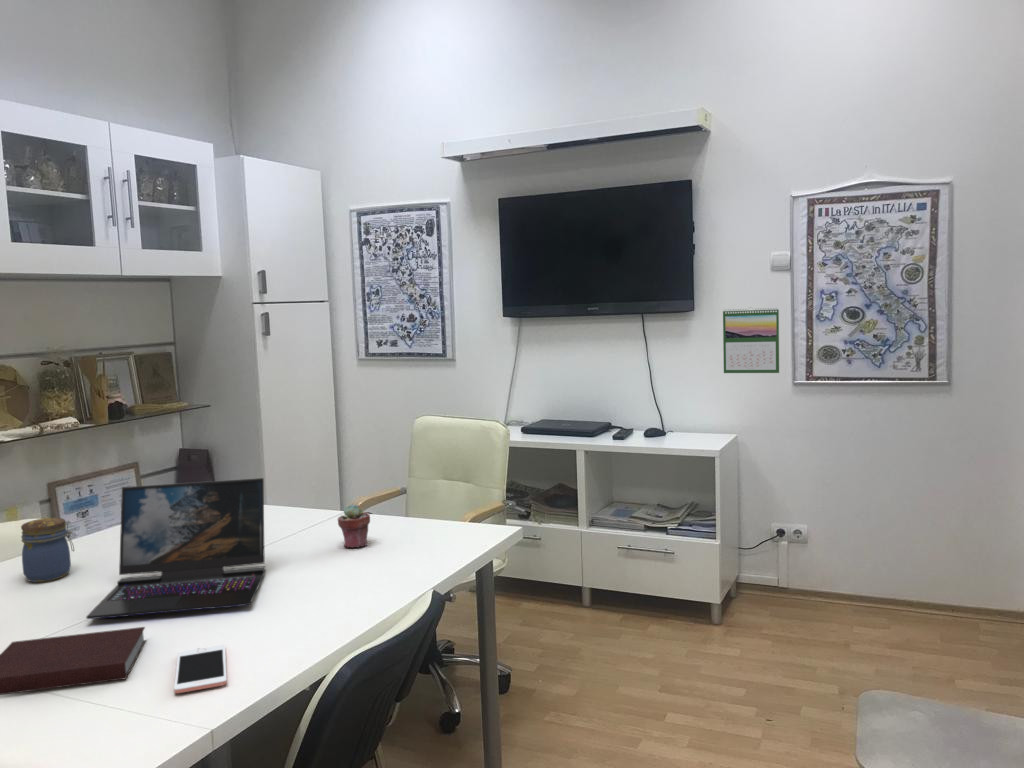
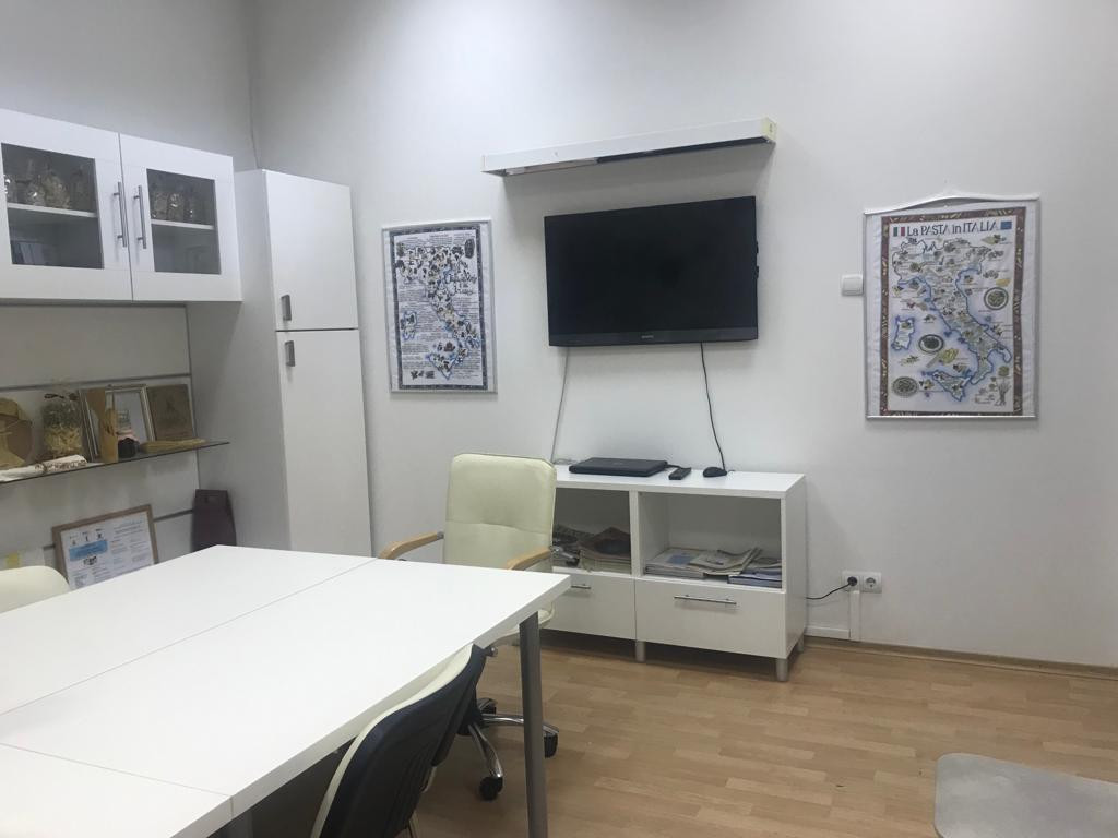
- jar (48, 548)
- potted succulent (354, 524)
- calendar (750, 340)
- notebook (66, 659)
- laptop (183, 544)
- cell phone (201, 667)
